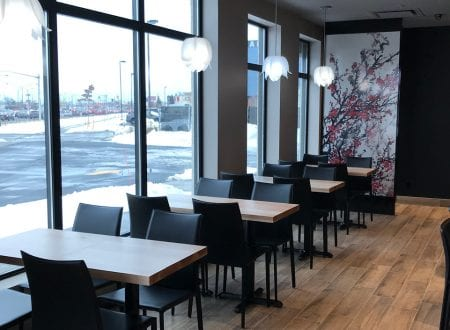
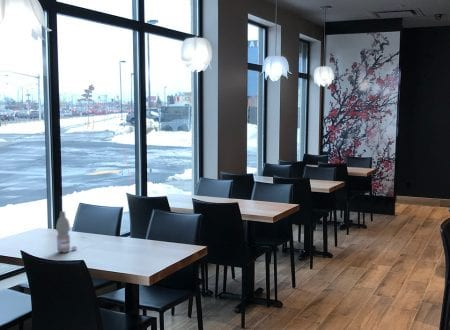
+ water bottle (66, 231)
